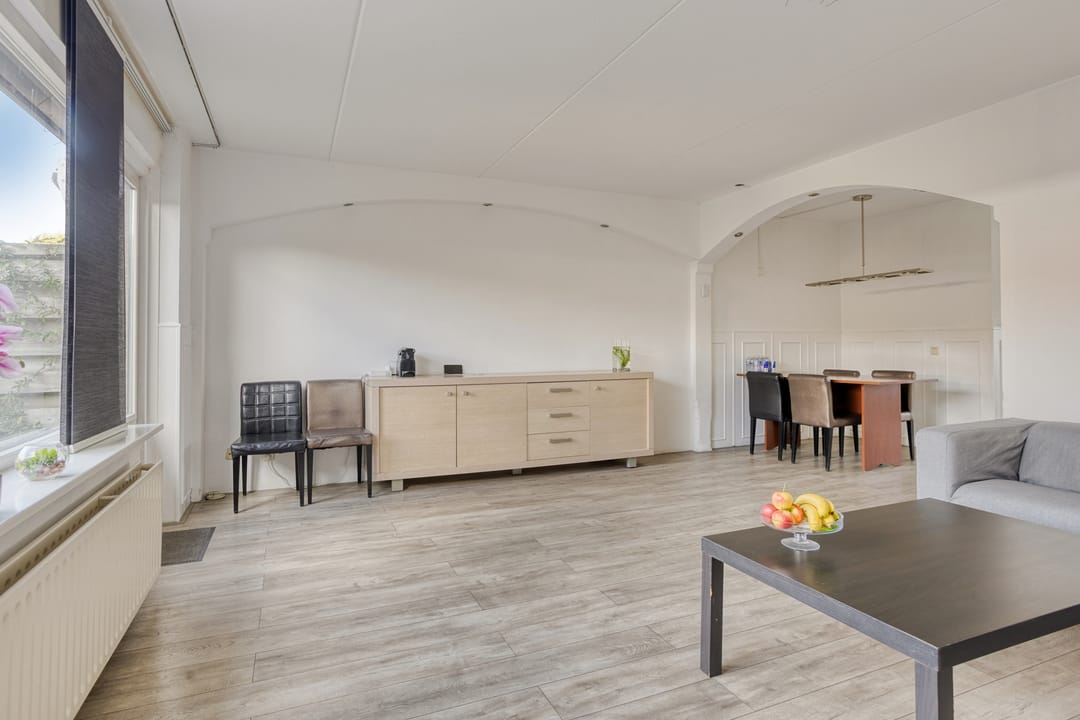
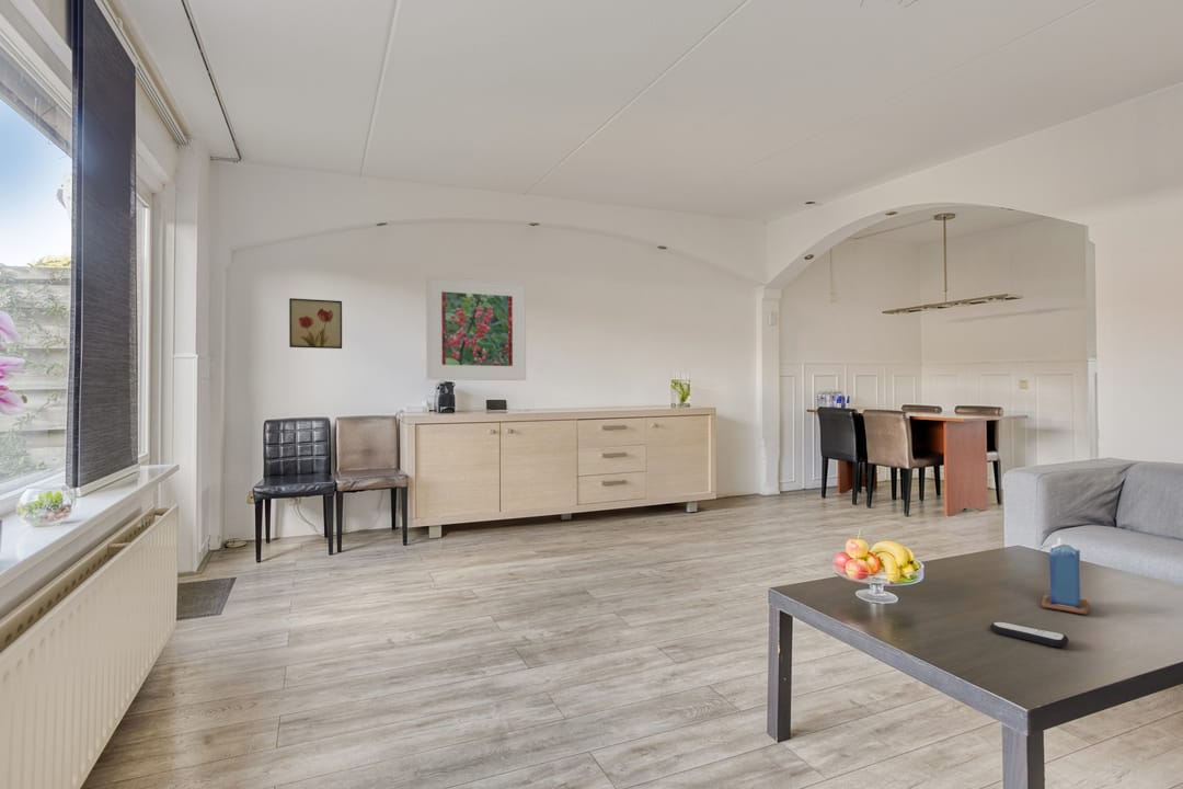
+ wall art (315, 323)
+ remote control (1027, 632)
+ candle (1064, 572)
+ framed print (478, 330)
